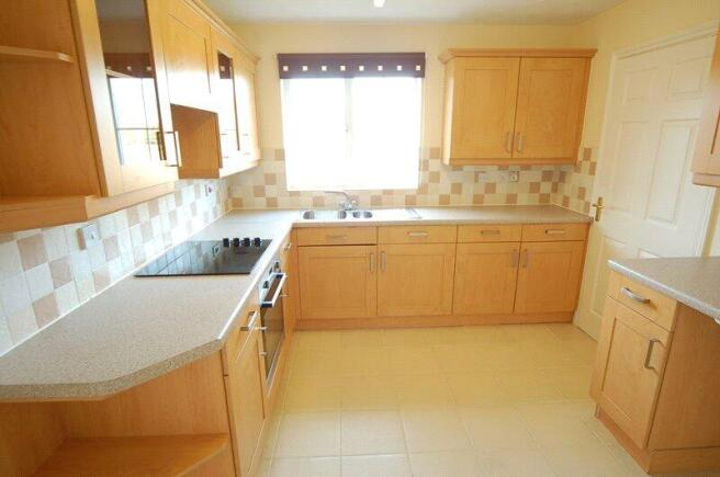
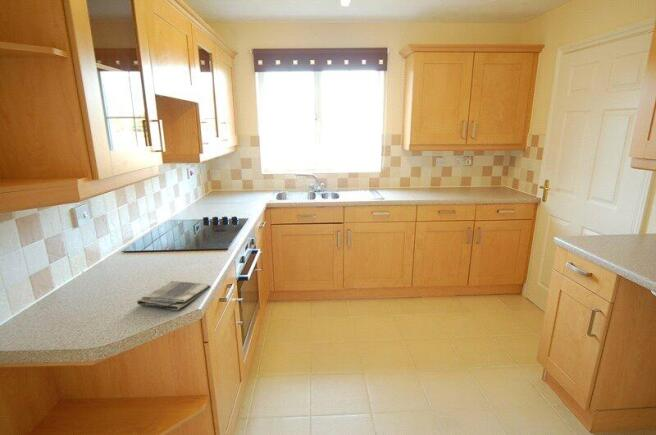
+ dish towel (175, 293)
